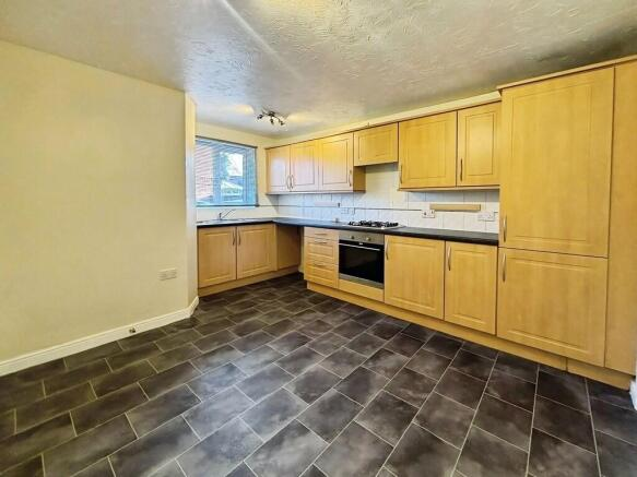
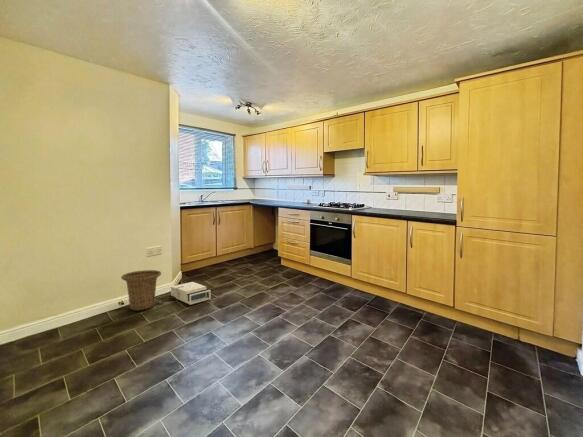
+ architectural model (190, 290)
+ basket (142, 290)
